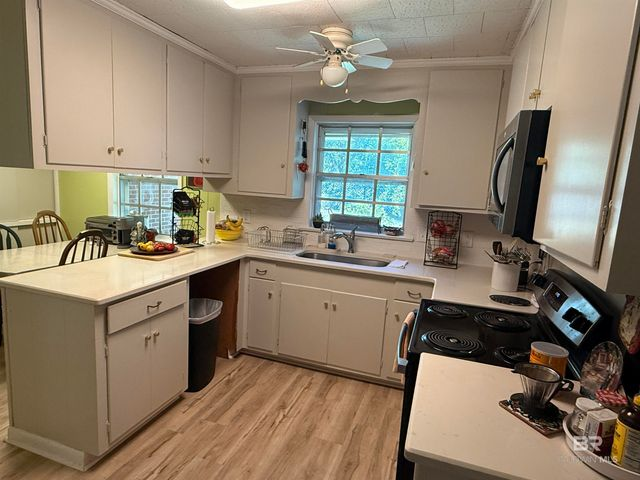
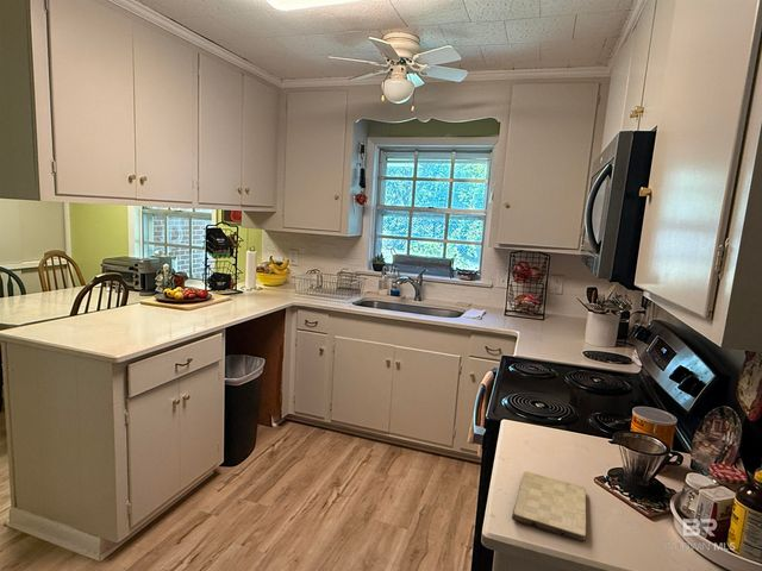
+ cutting board (550, 502)
